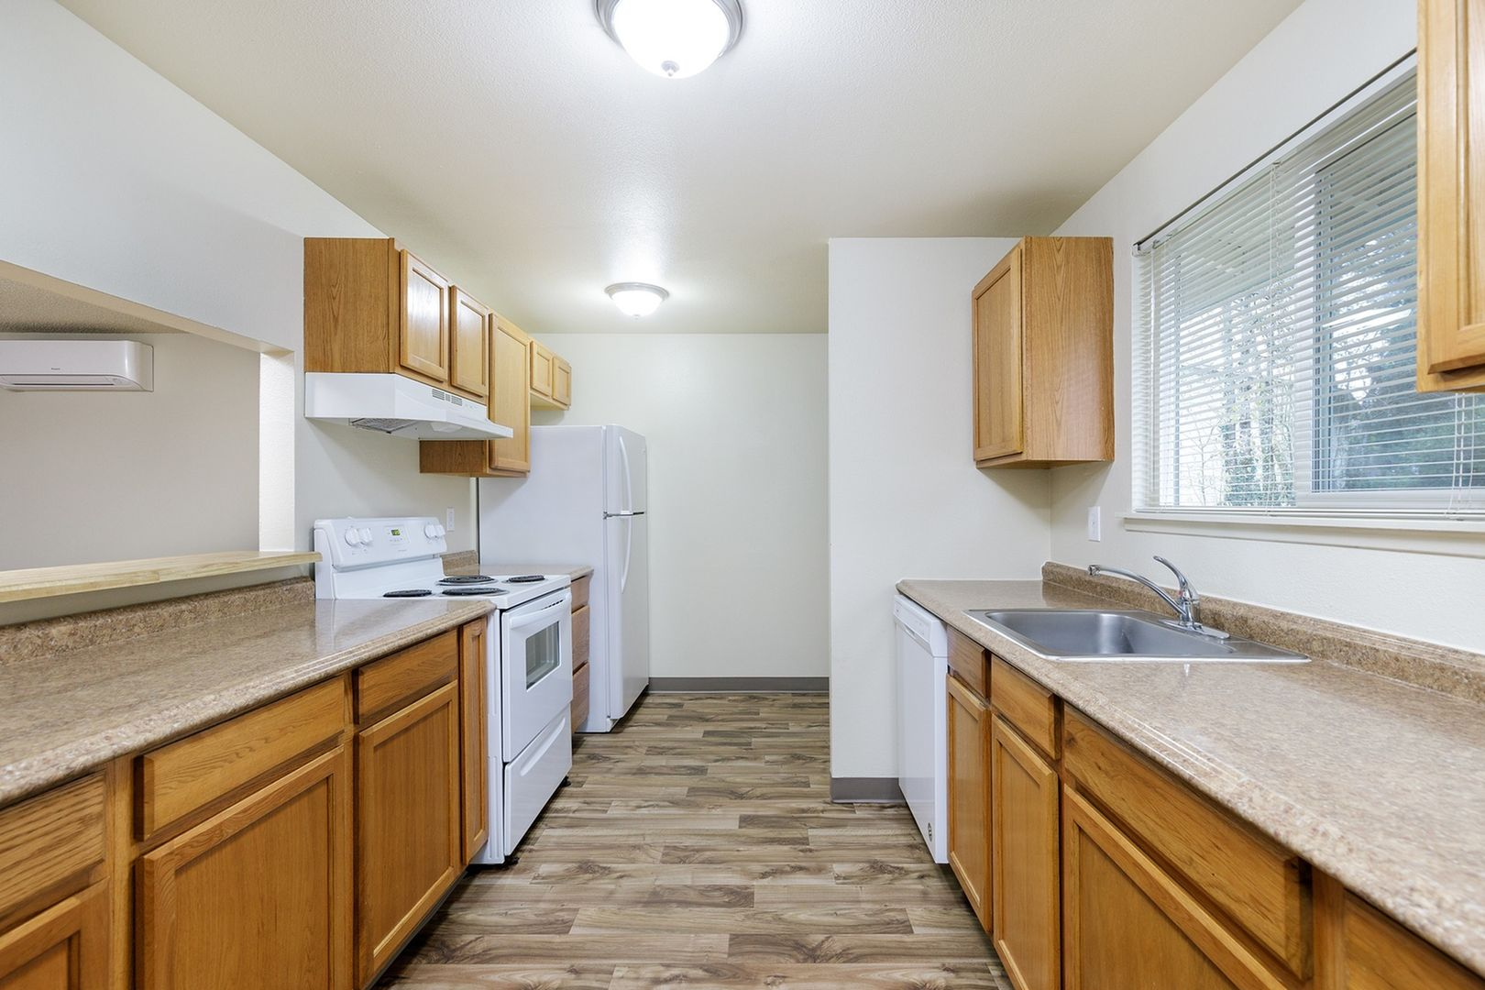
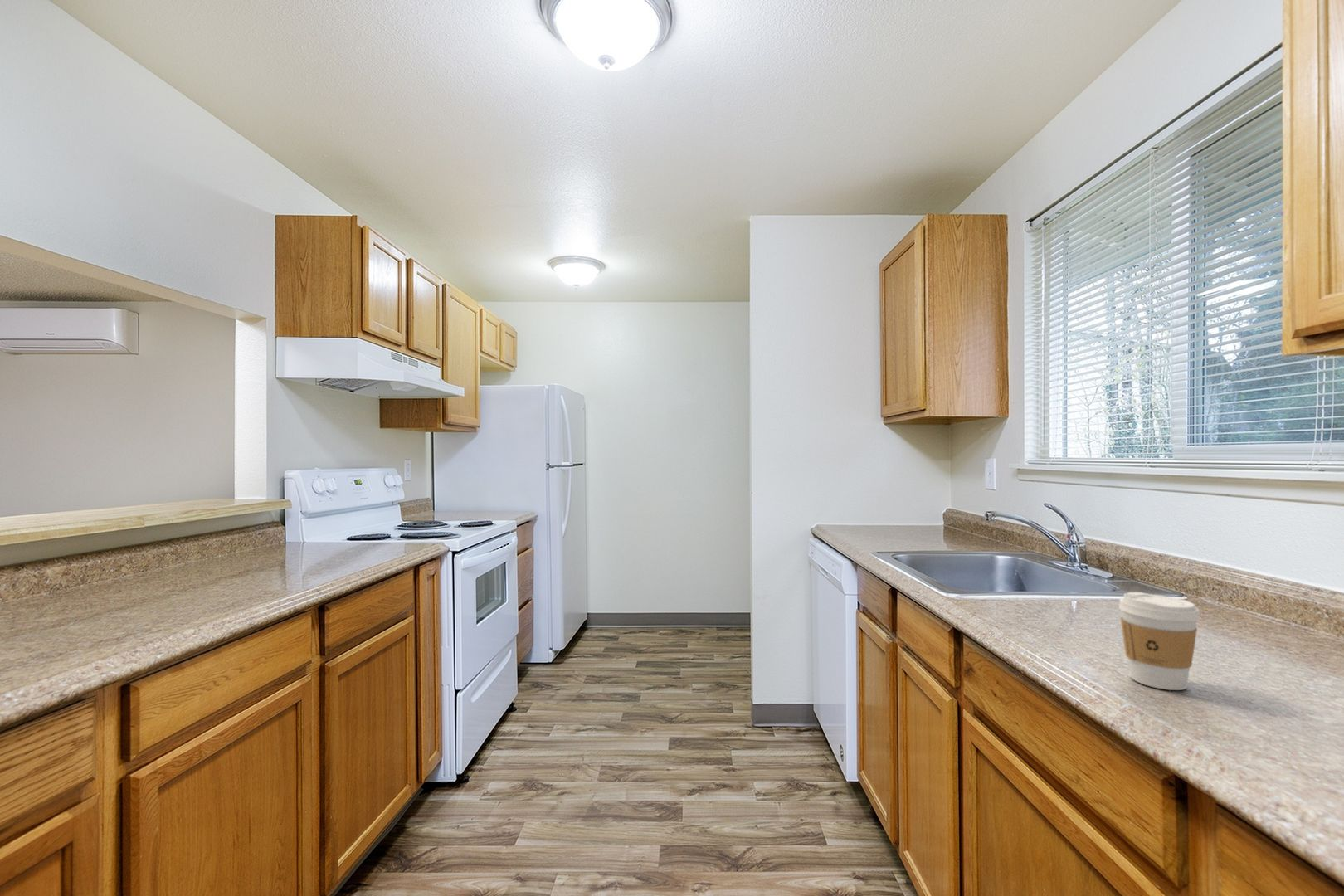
+ coffee cup (1158, 639)
